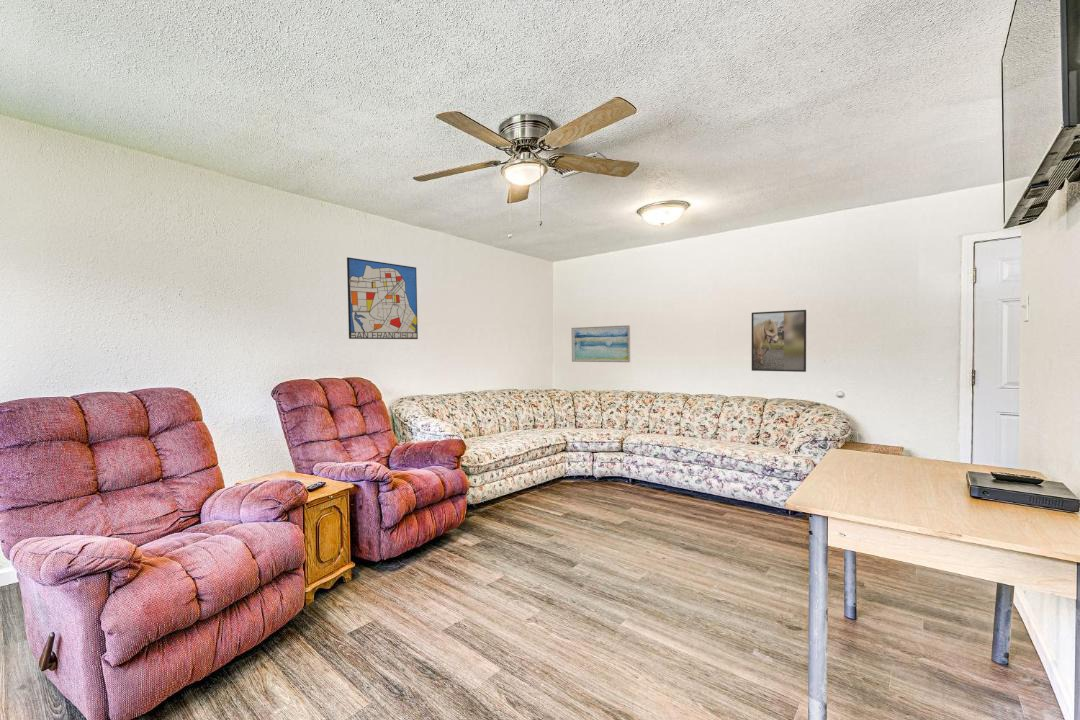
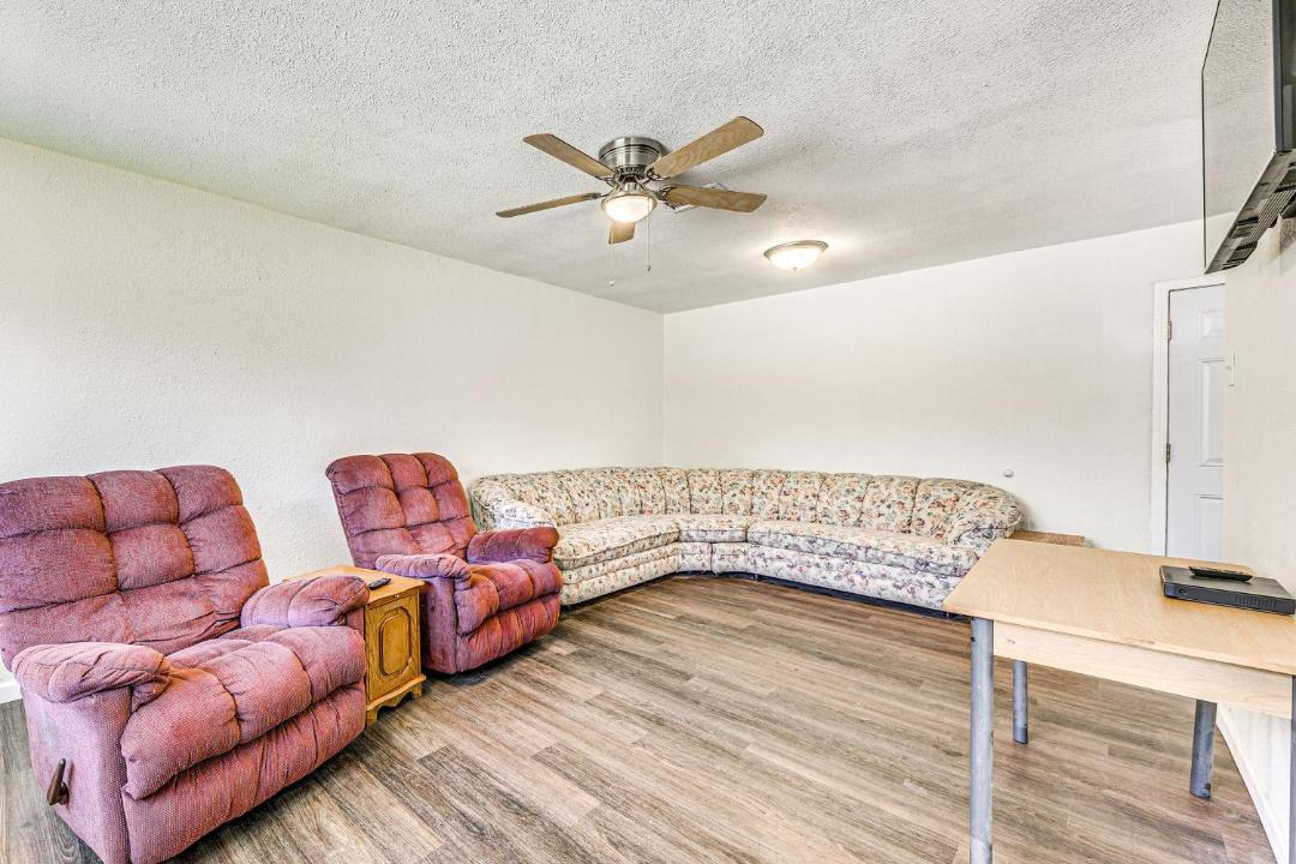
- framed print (778, 341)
- wall art (599, 344)
- wall art (384, 300)
